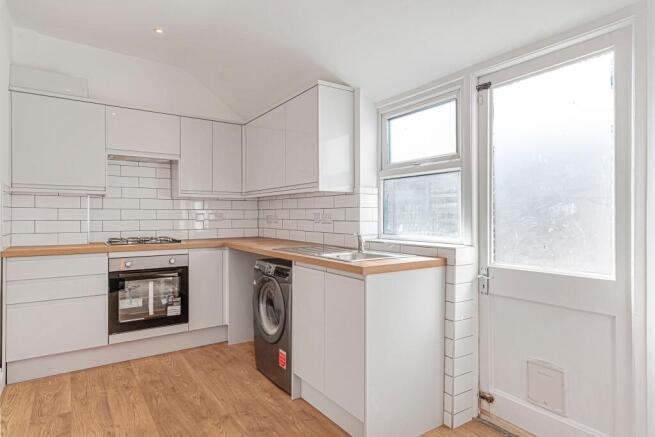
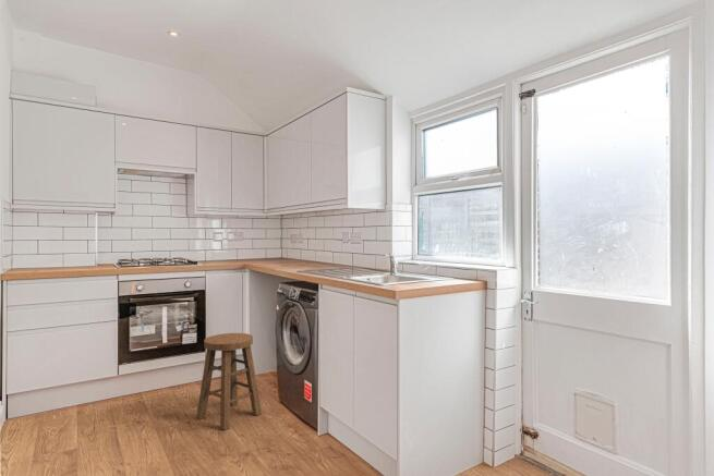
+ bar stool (229, 377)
